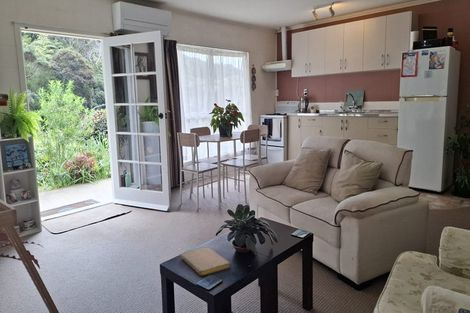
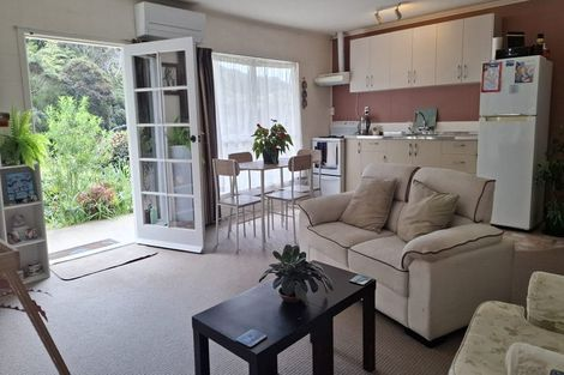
- notebook (204, 260)
